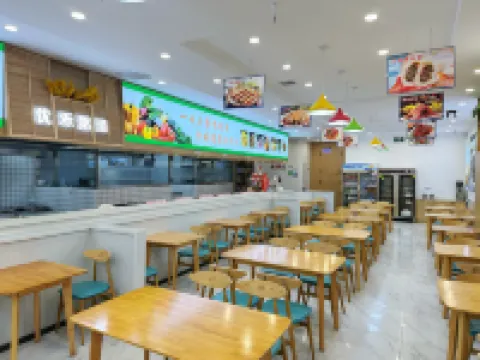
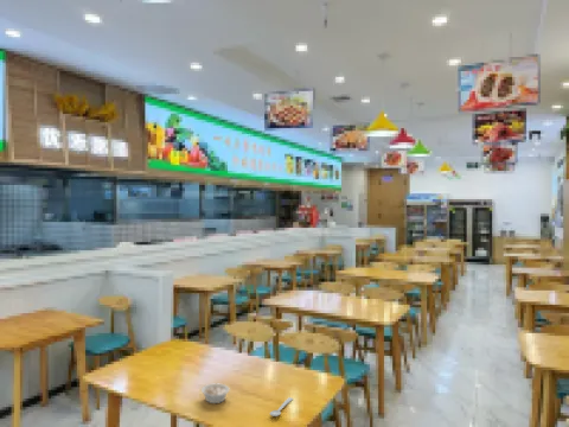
+ spoon (281, 406)
+ legume (216, 393)
